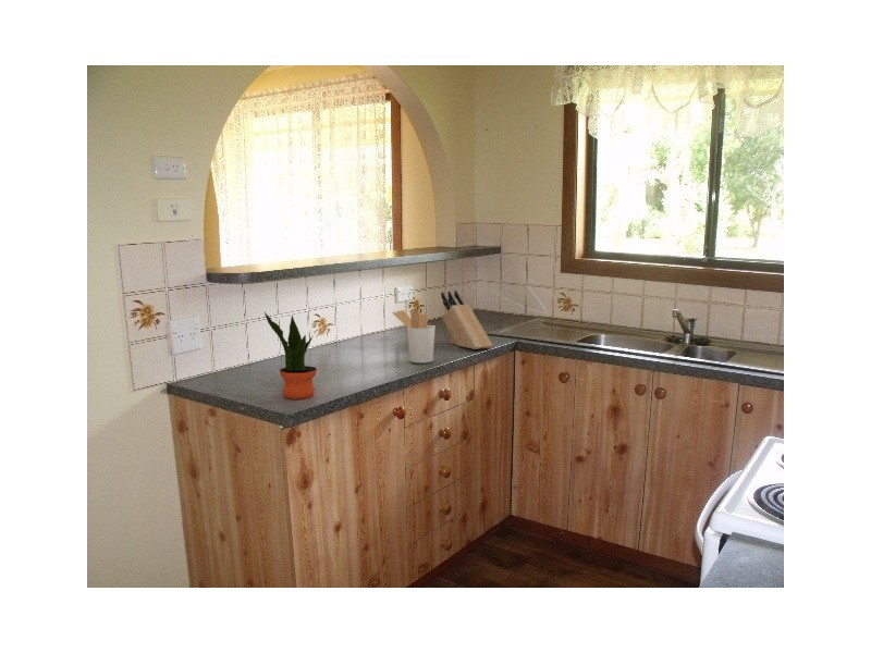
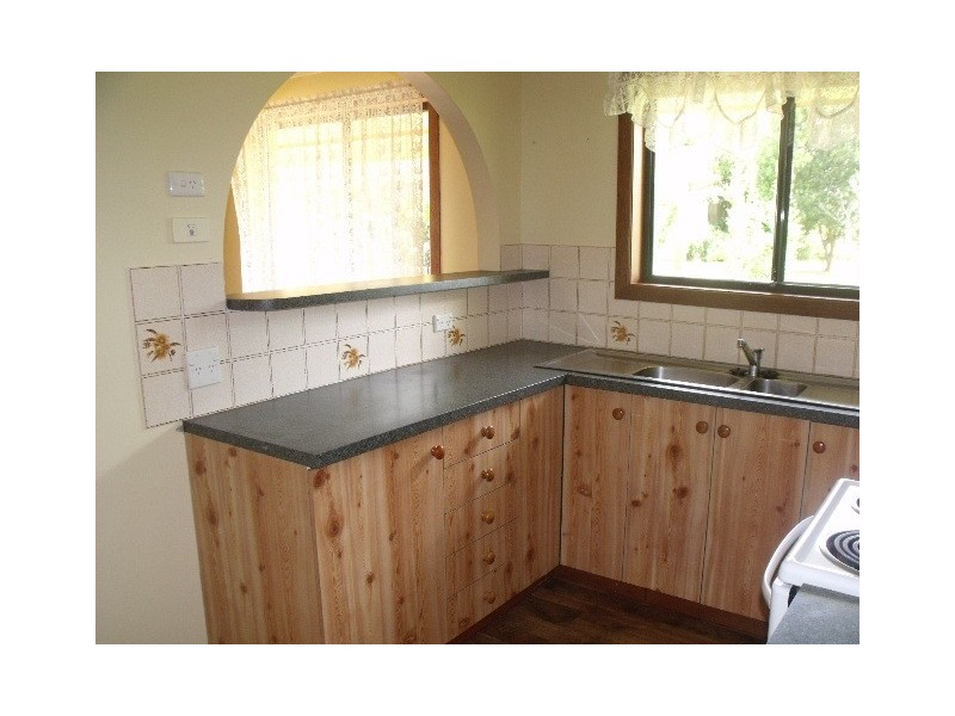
- knife block (464, 318)
- utensil holder (414, 334)
- potted plant (291, 354)
